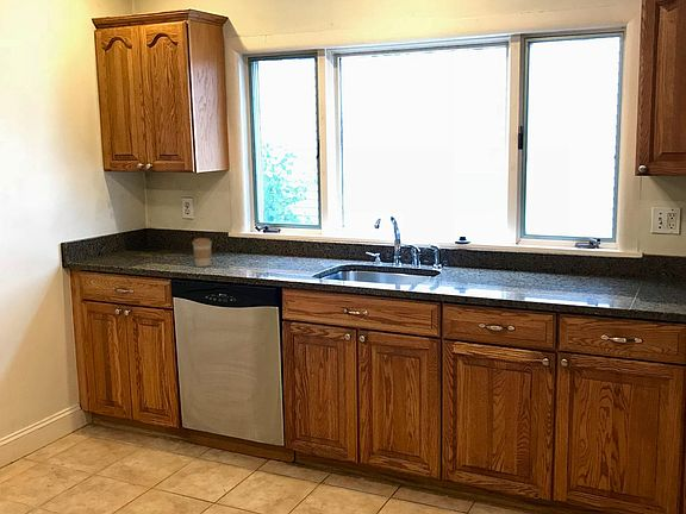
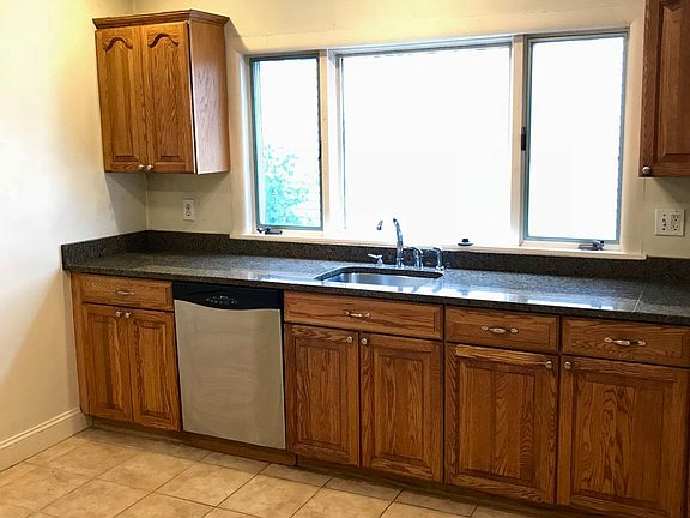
- coffee cup (202, 251)
